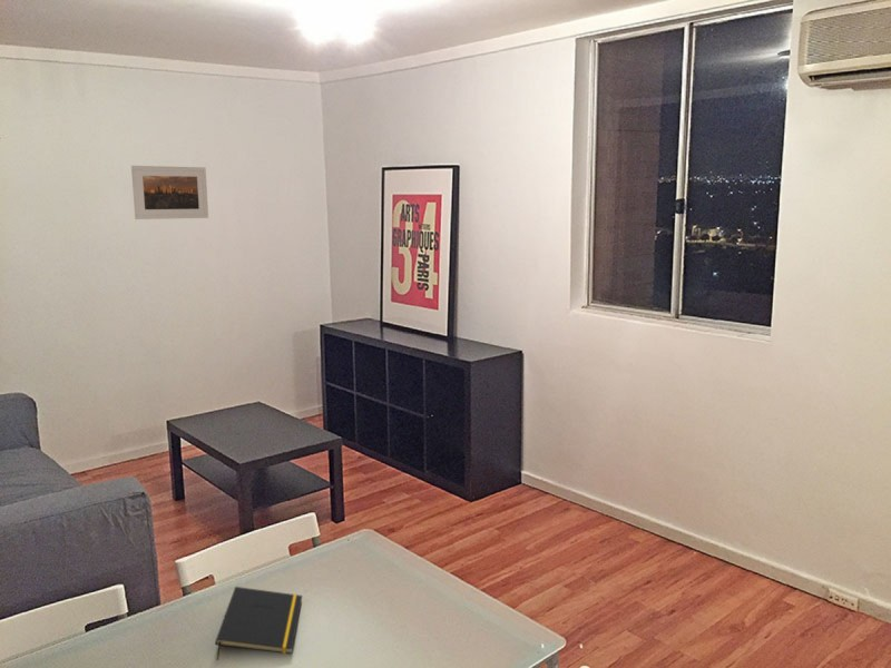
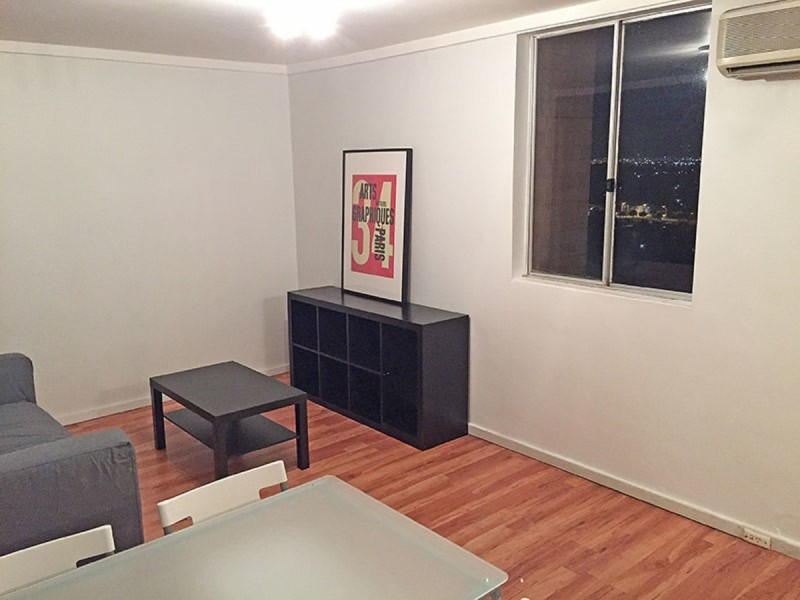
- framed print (170, 193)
- notepad (262, 618)
